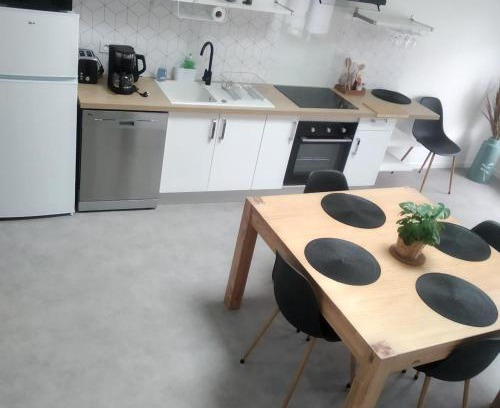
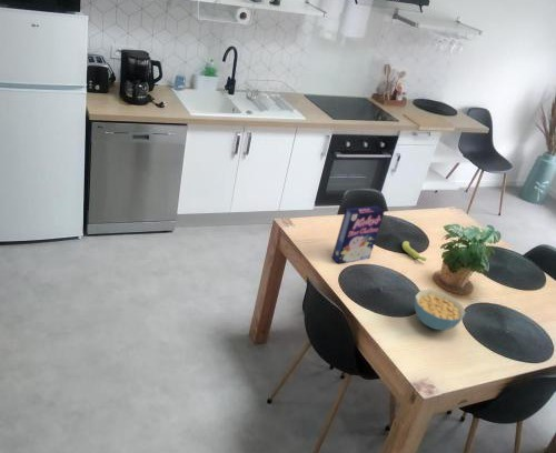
+ cereal box (357, 234)
+ cereal bowl (436, 314)
+ banana (411, 250)
